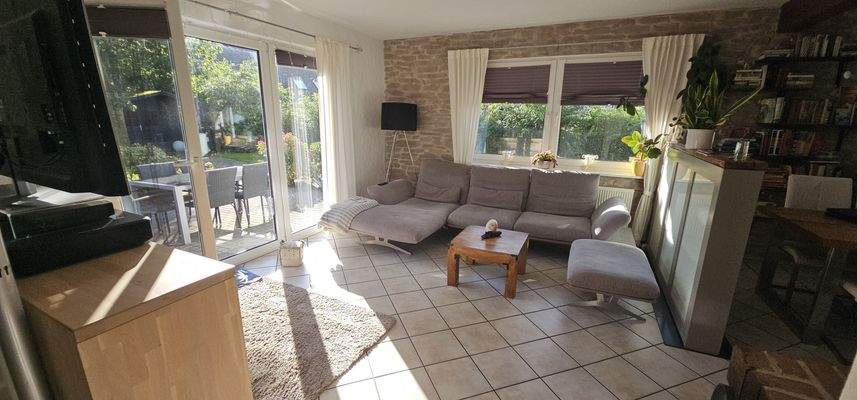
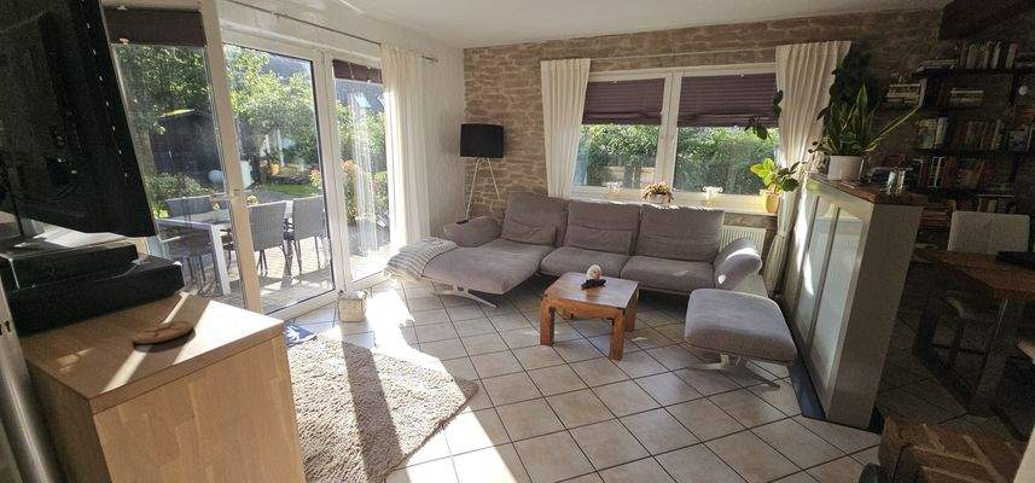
+ coaster (163, 331)
